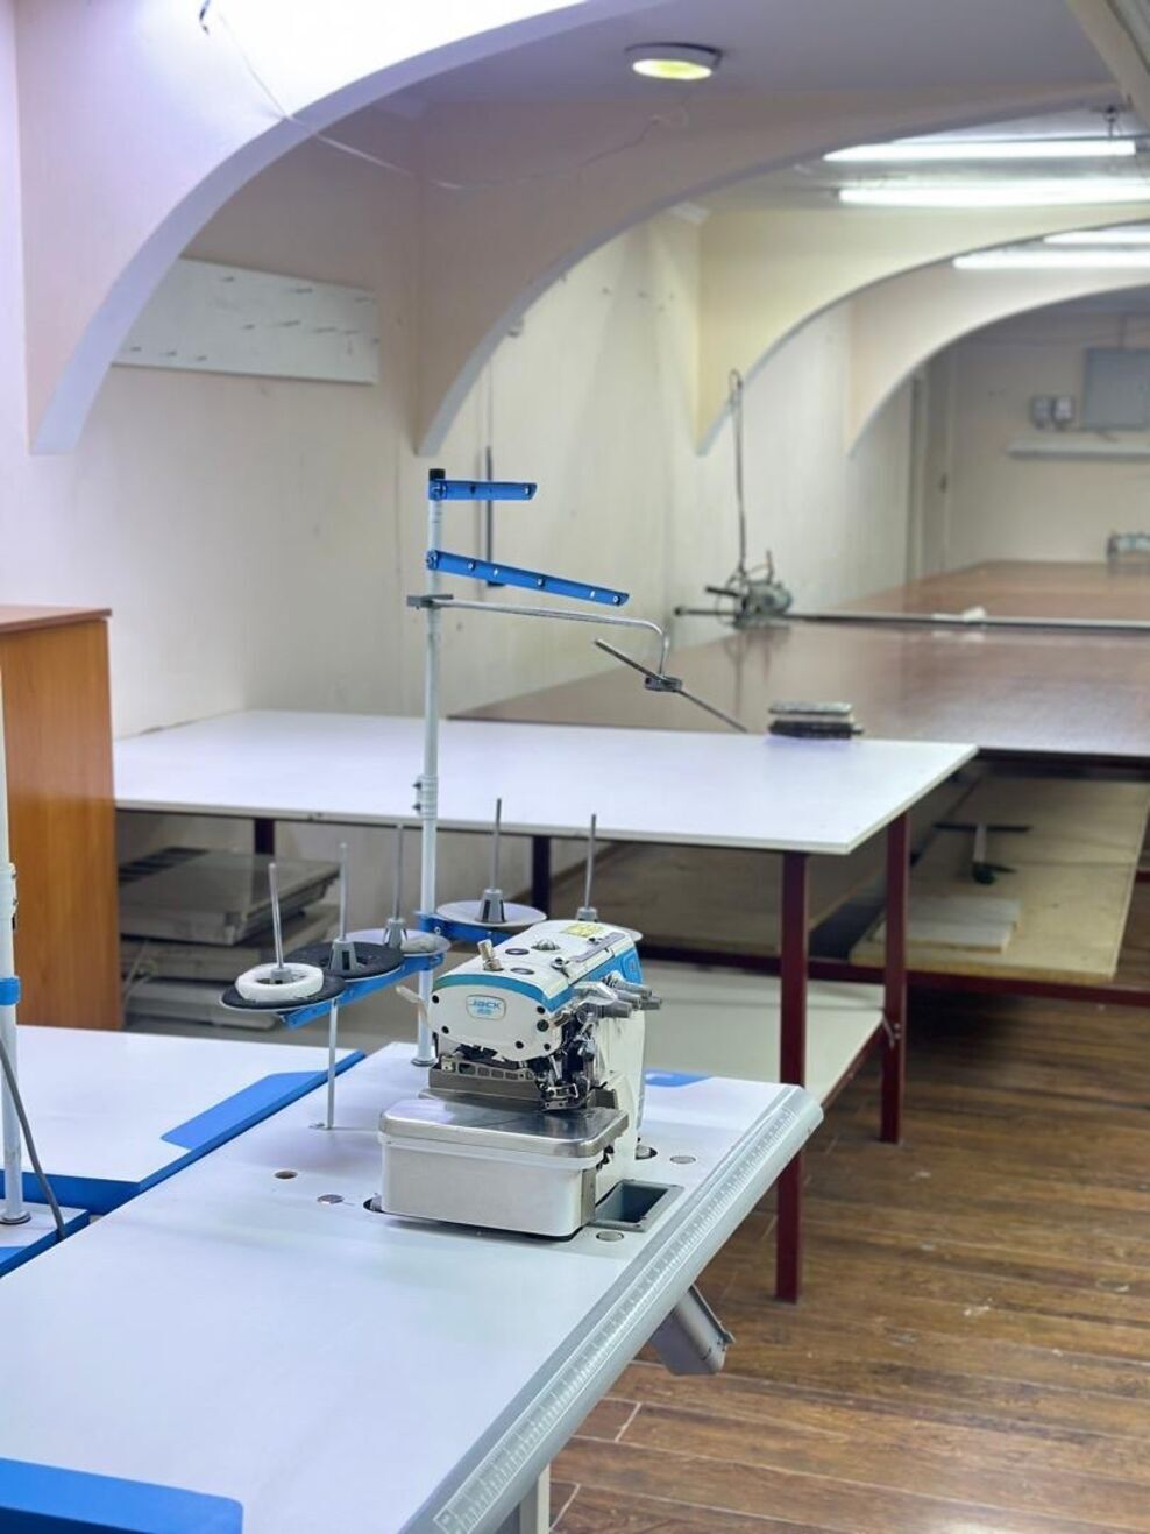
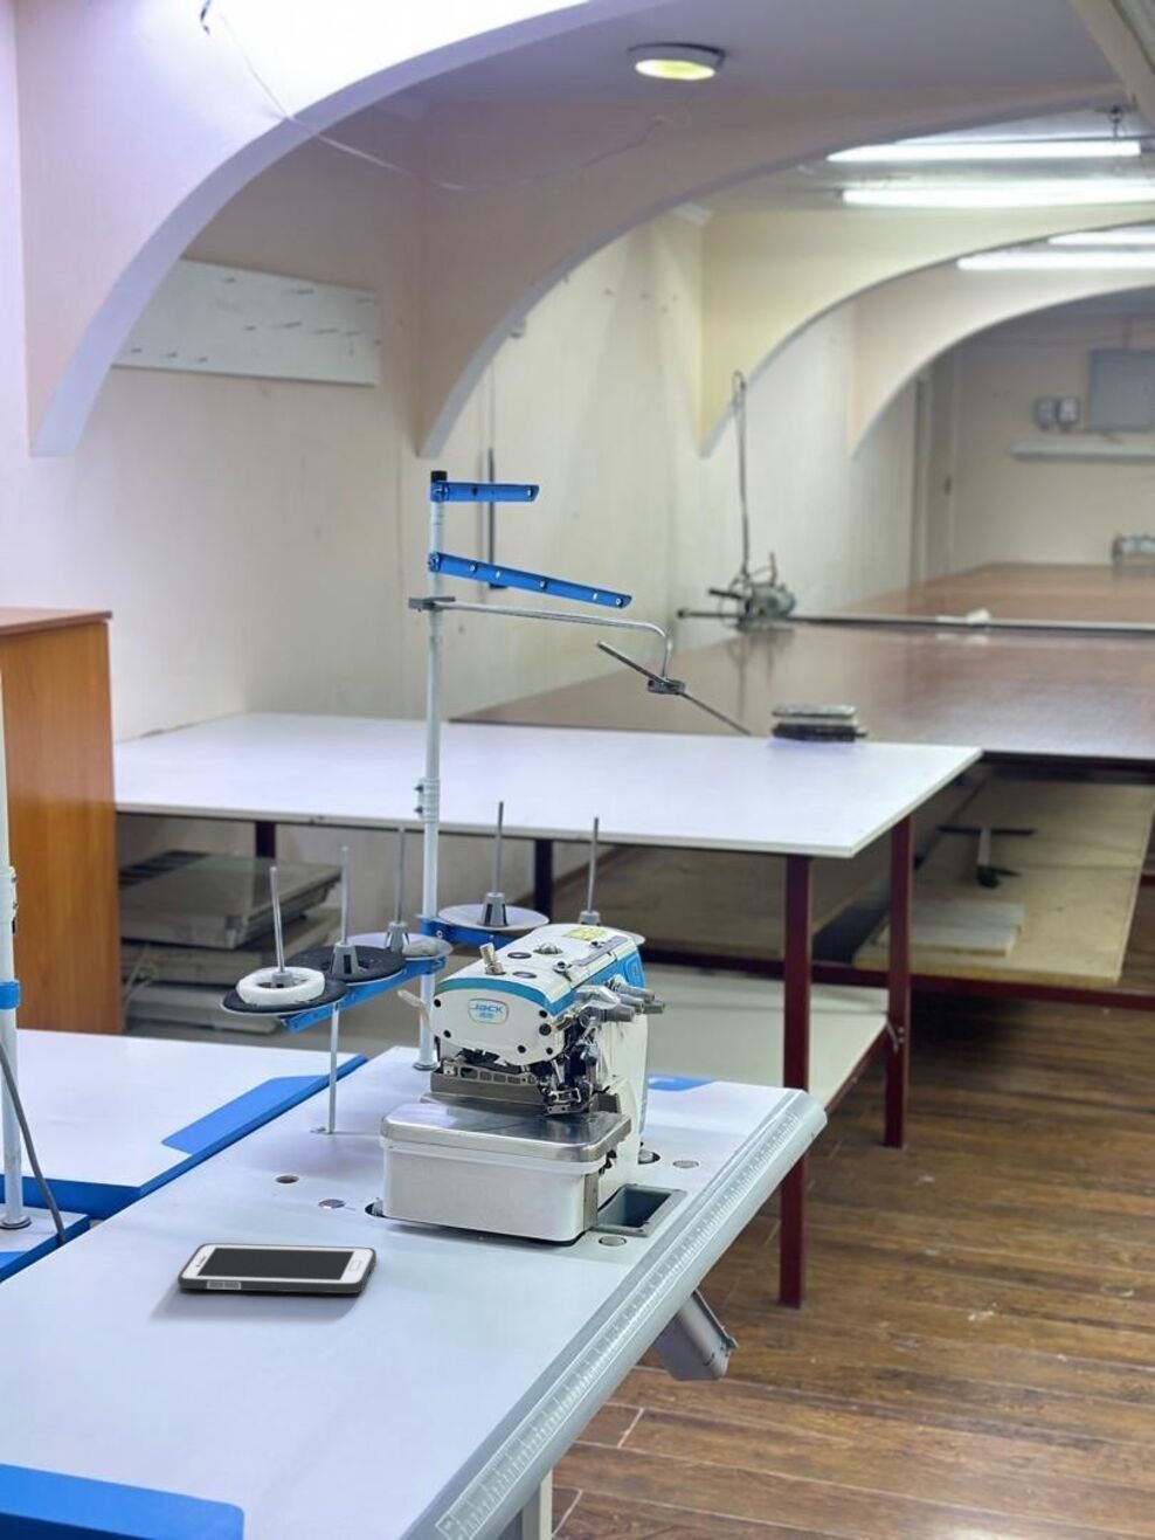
+ cell phone (278, 1267)
